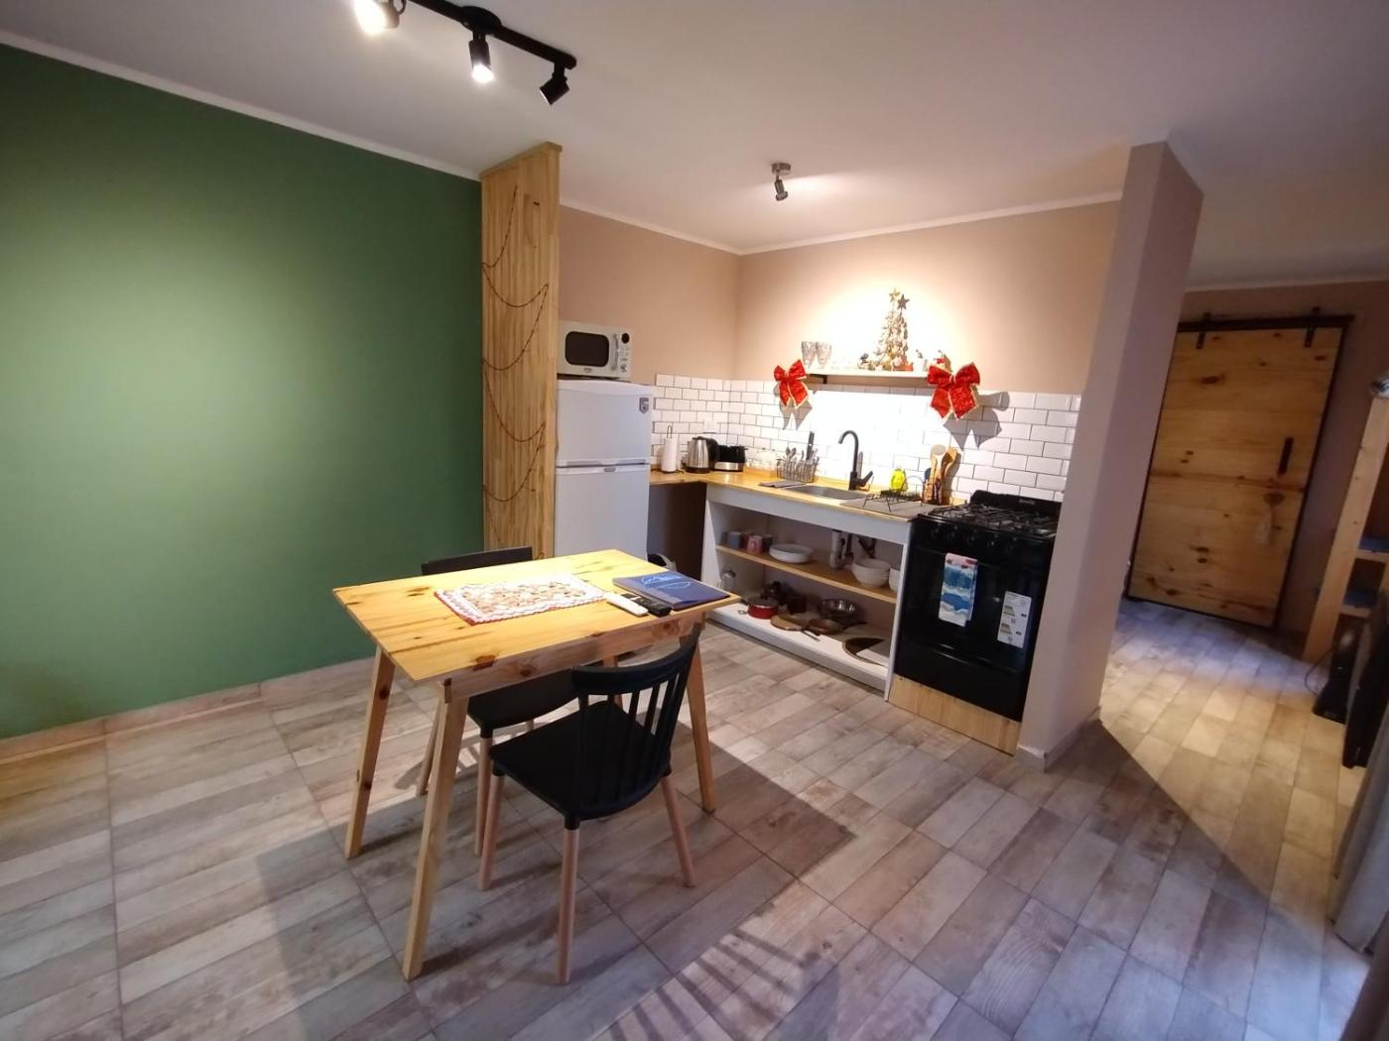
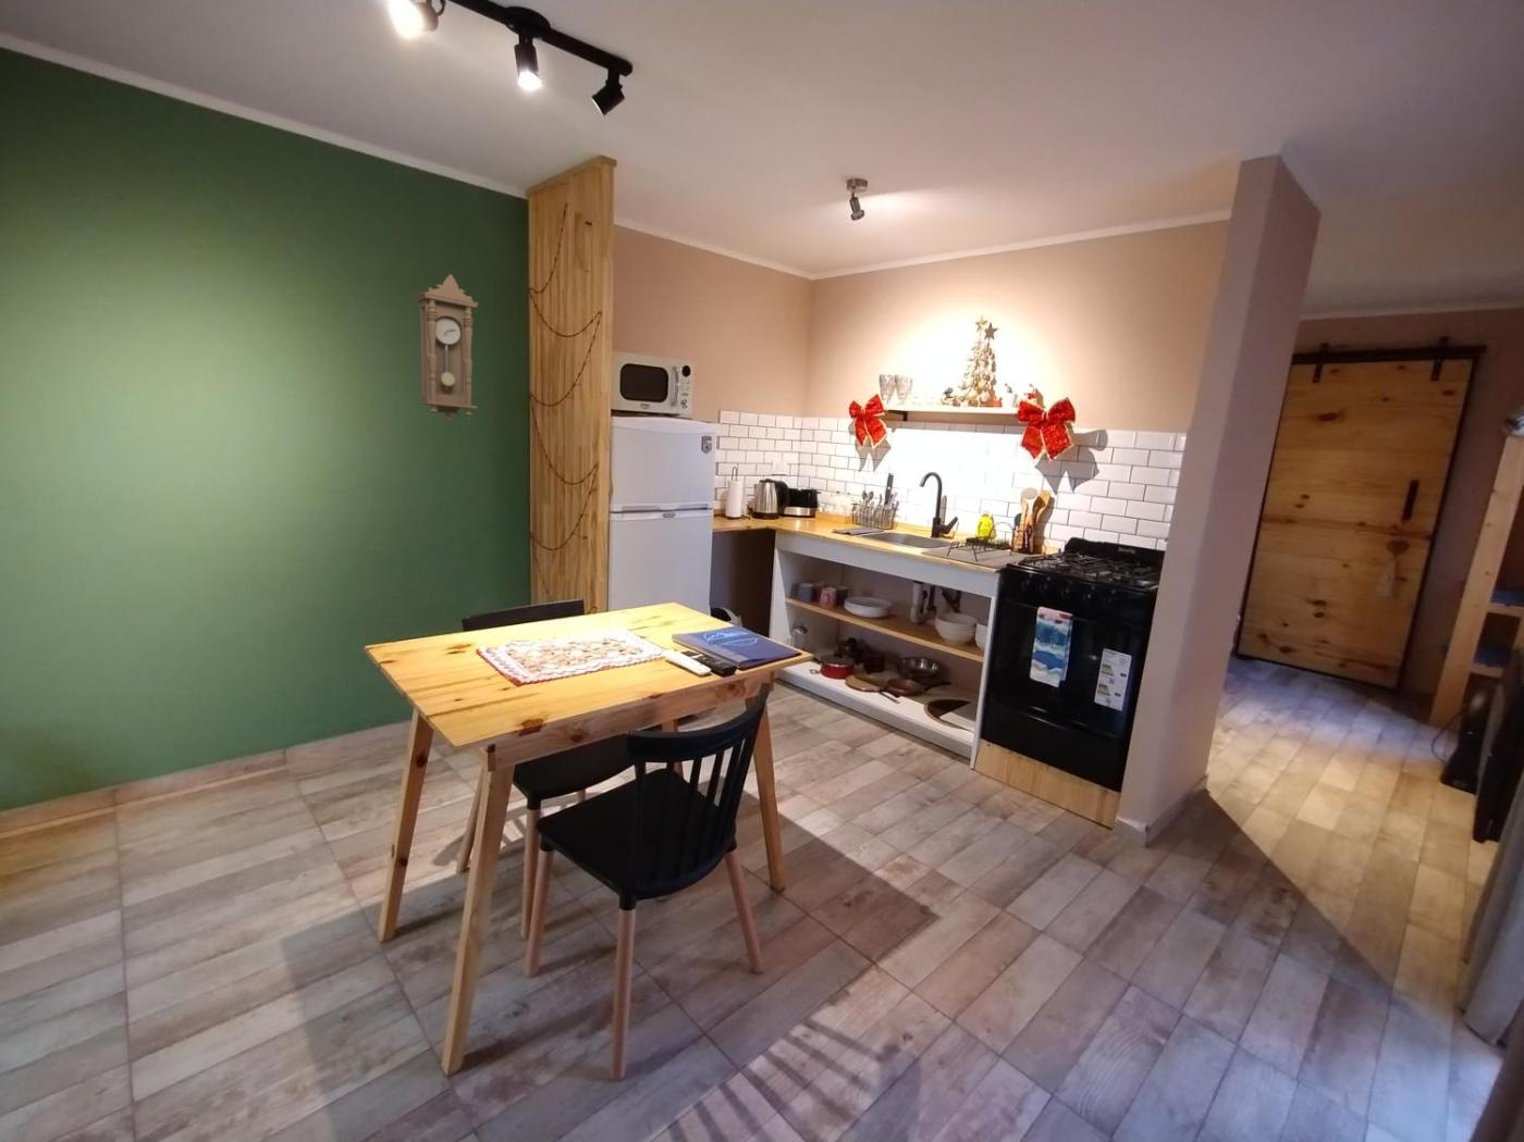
+ pendulum clock (446, 350)
